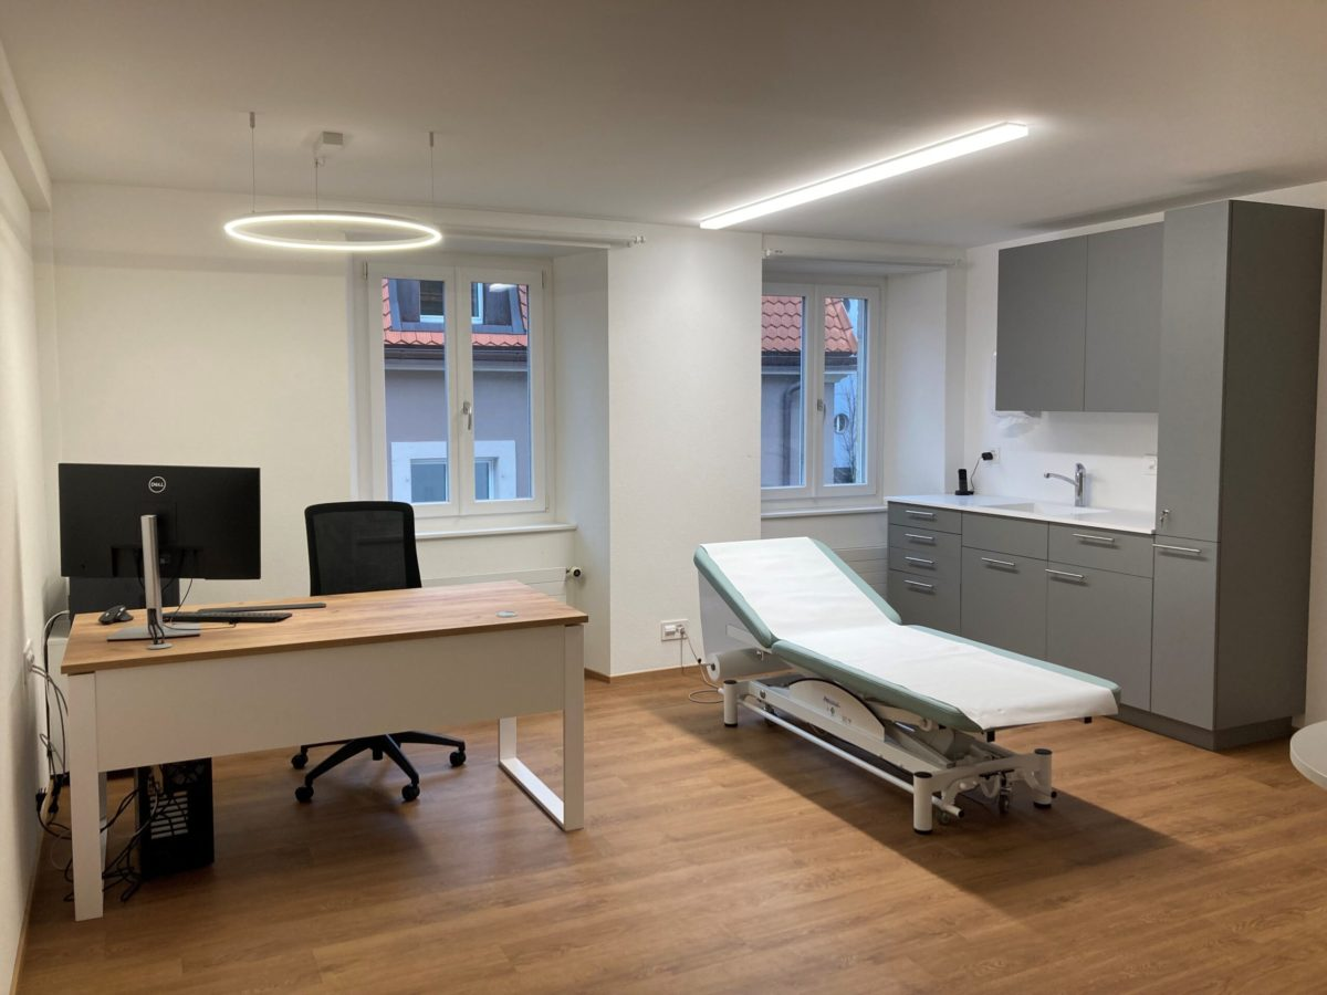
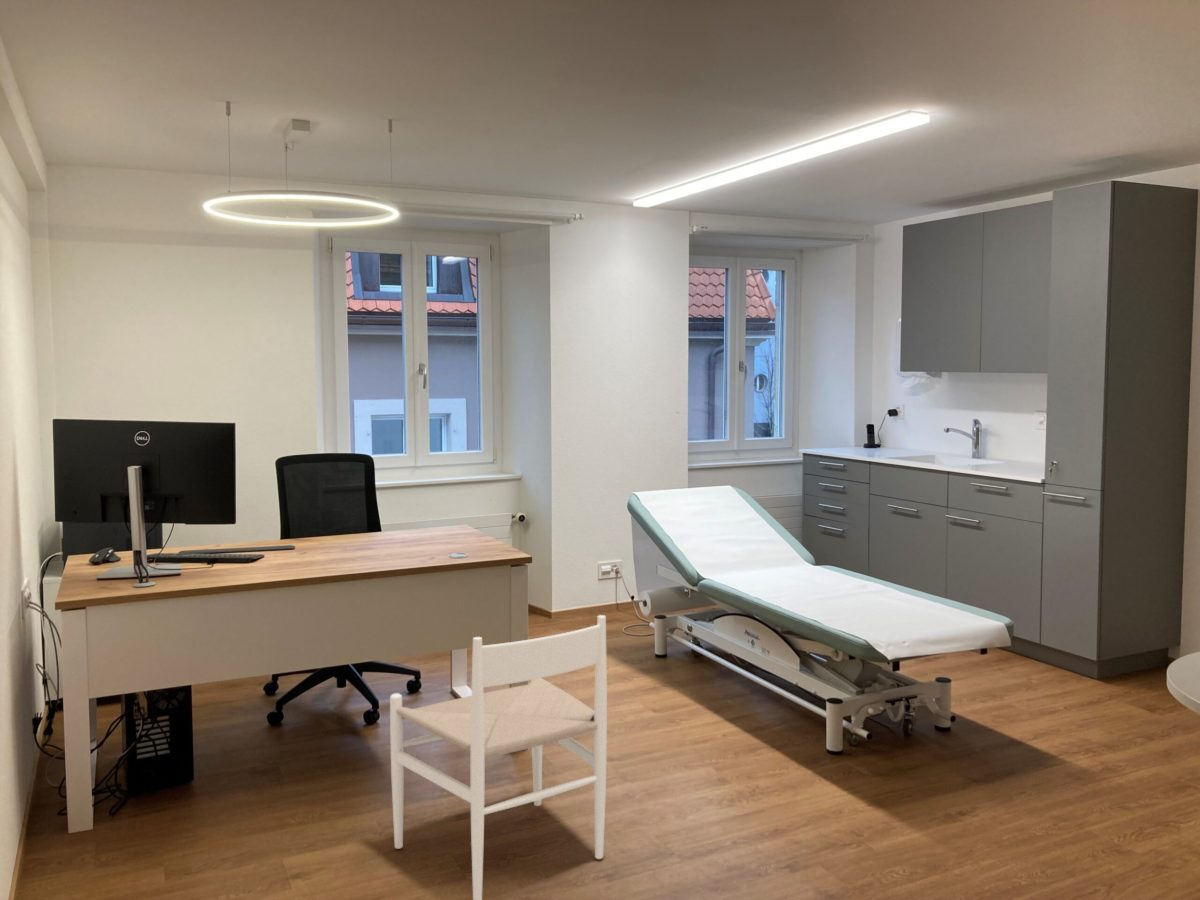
+ chair (505, 733)
